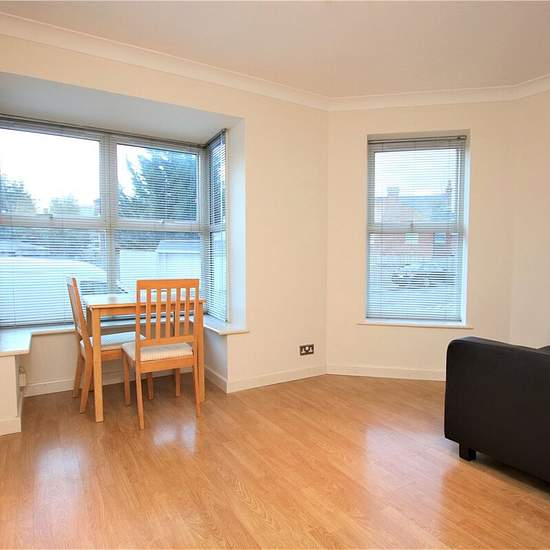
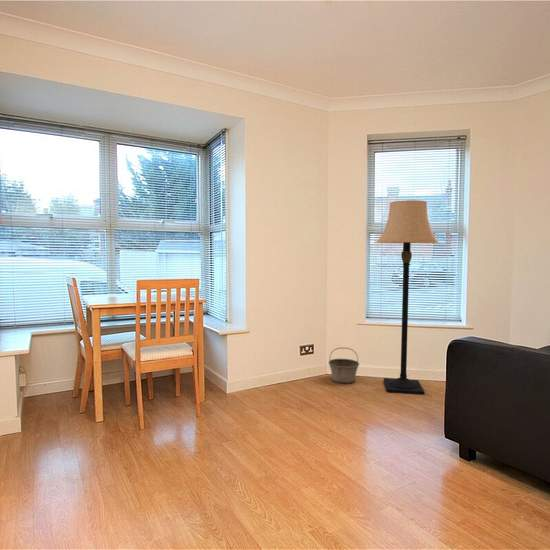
+ basket (343, 363)
+ lamp (405, 296)
